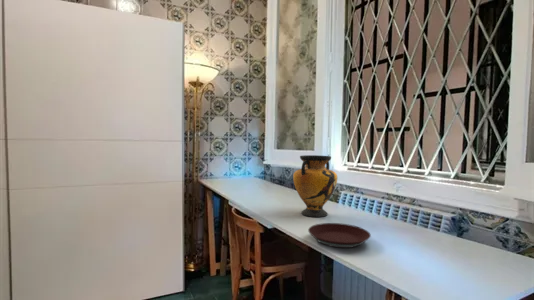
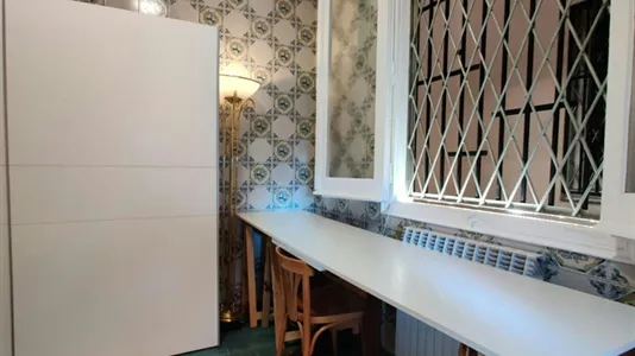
- plate (338, 235)
- vase (315, 185)
